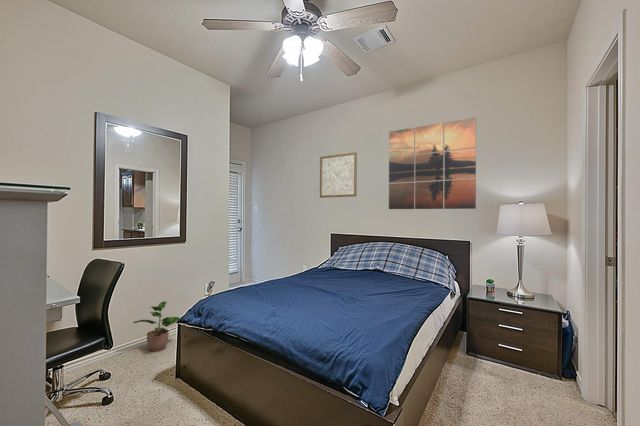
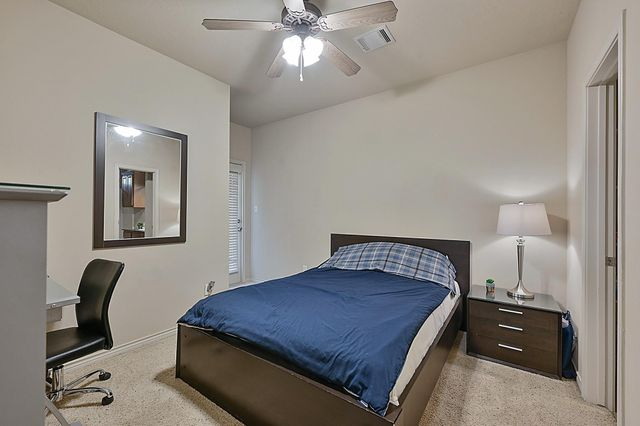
- wall art (339, 175)
- potted plant (159, 325)
- wall art (429, 167)
